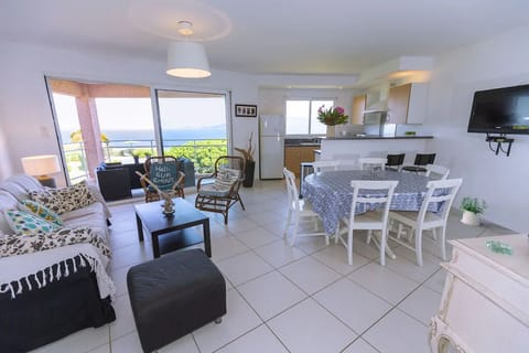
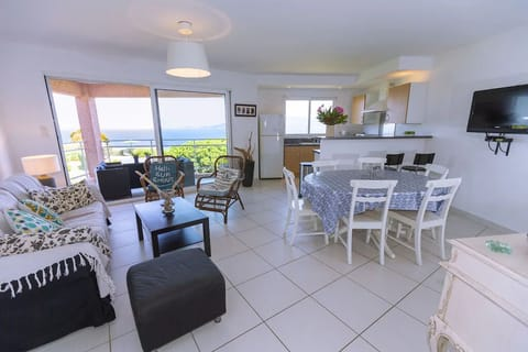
- potted plant (471, 210)
